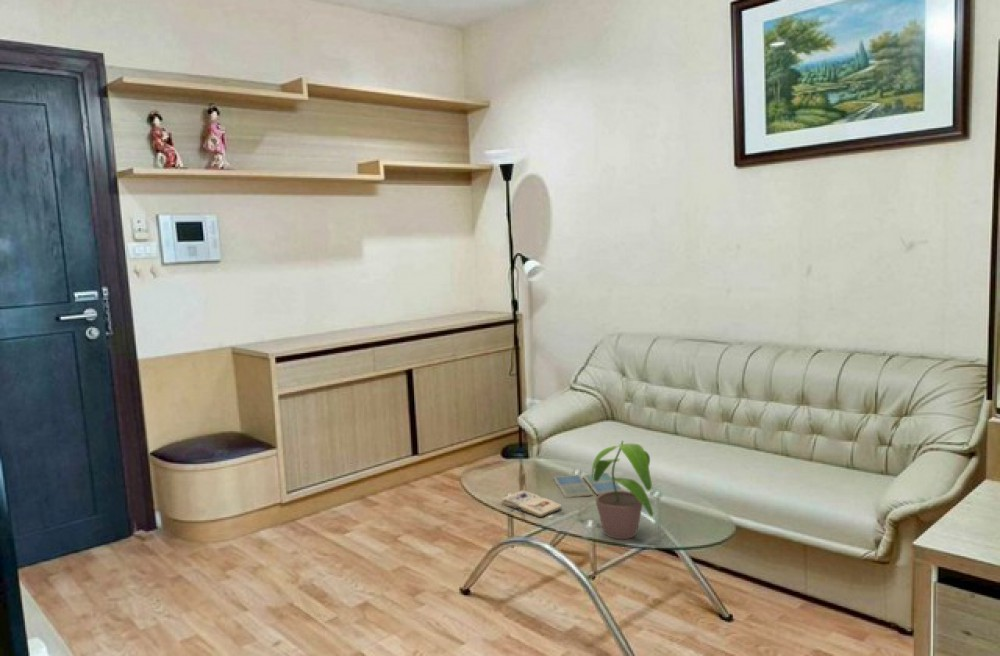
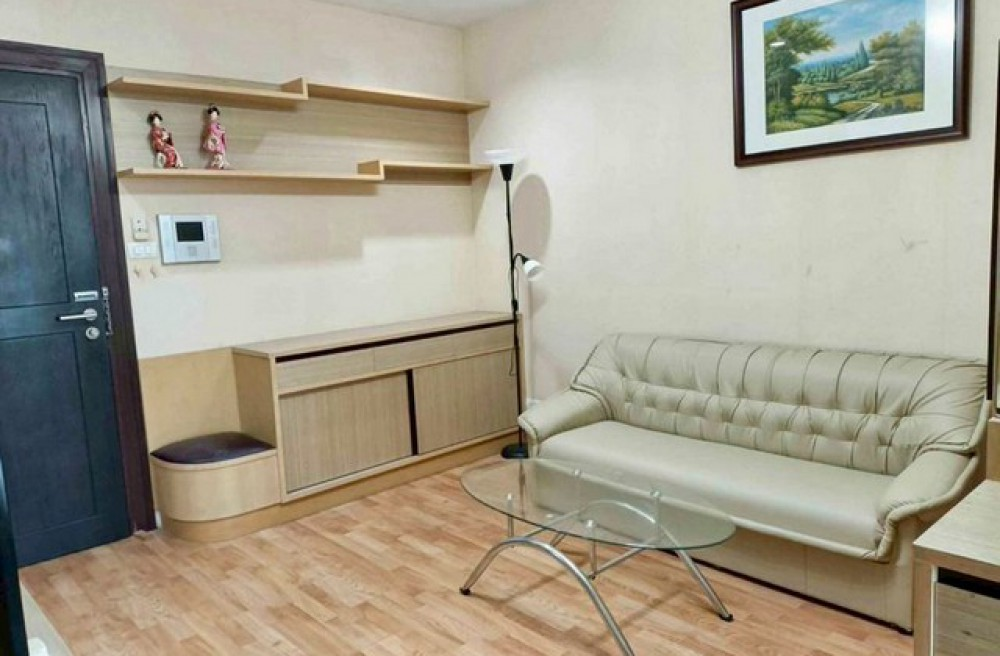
- paperback book (527, 502)
- potted plant (621, 484)
- drink coaster (586, 485)
